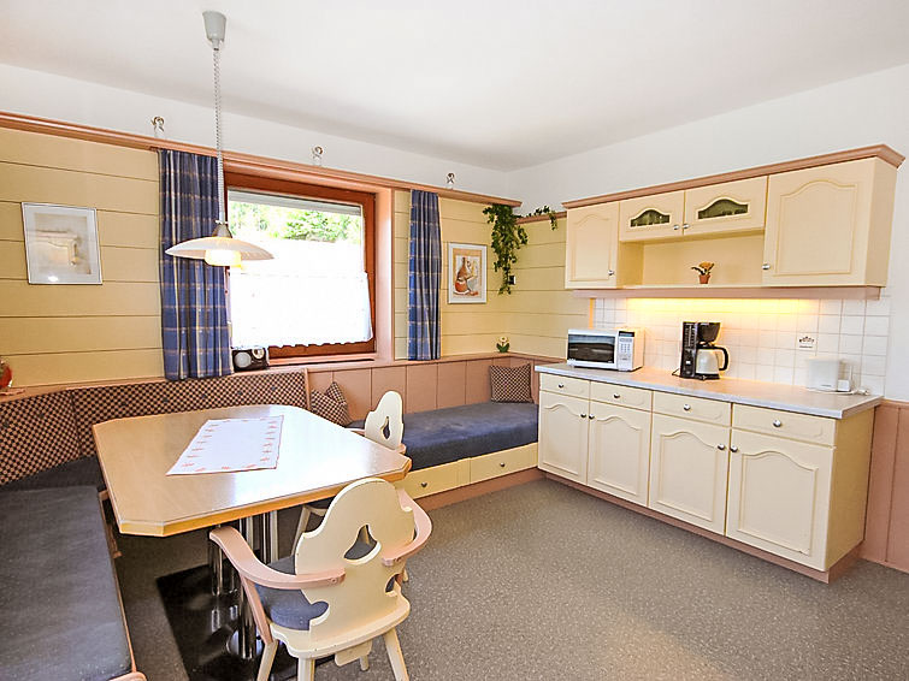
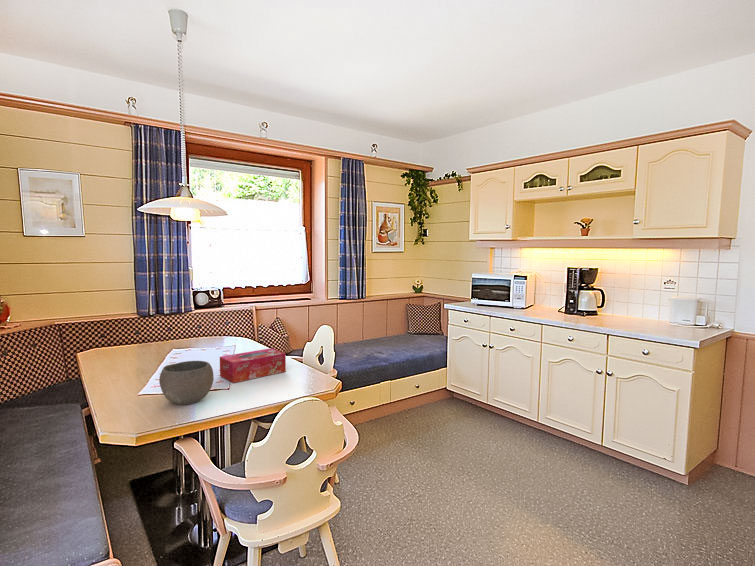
+ bowl (187, 382)
+ tissue box (253, 364)
